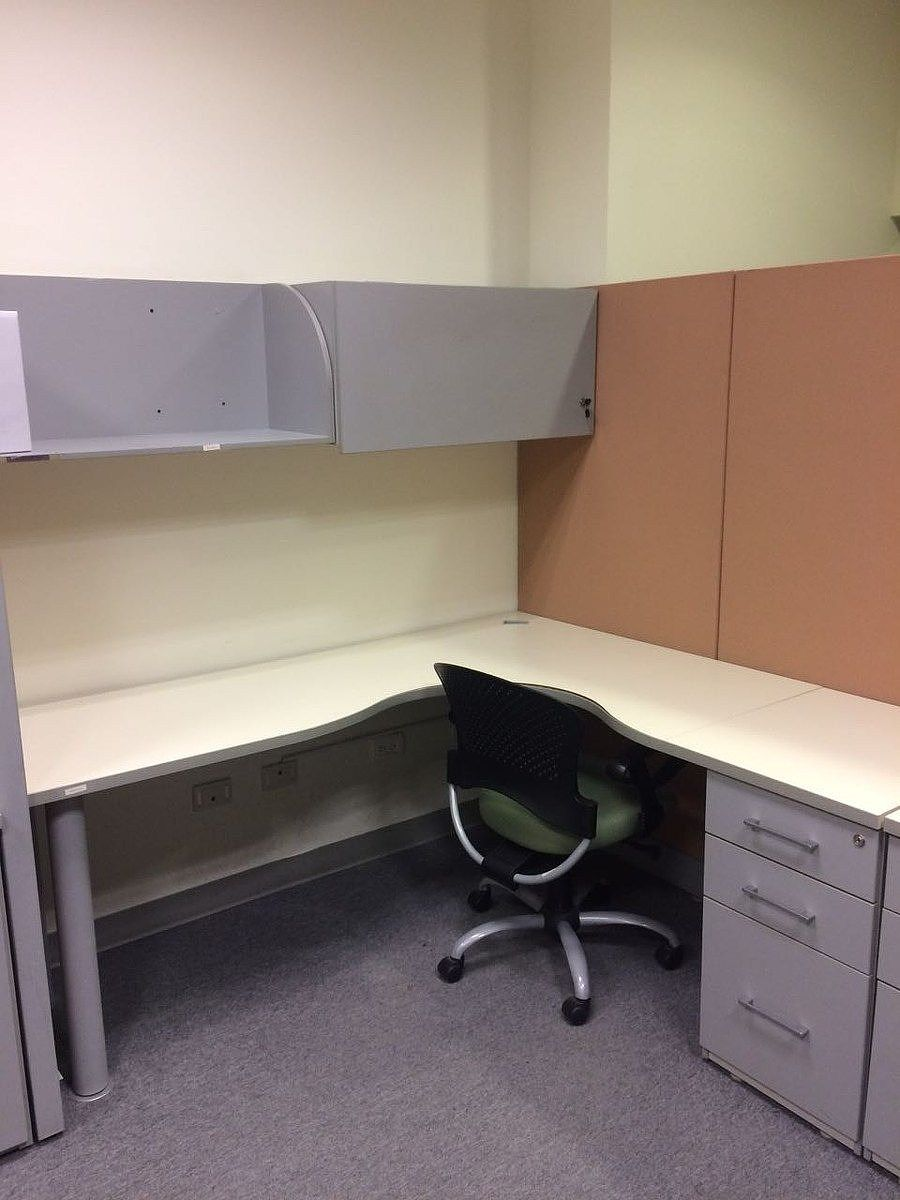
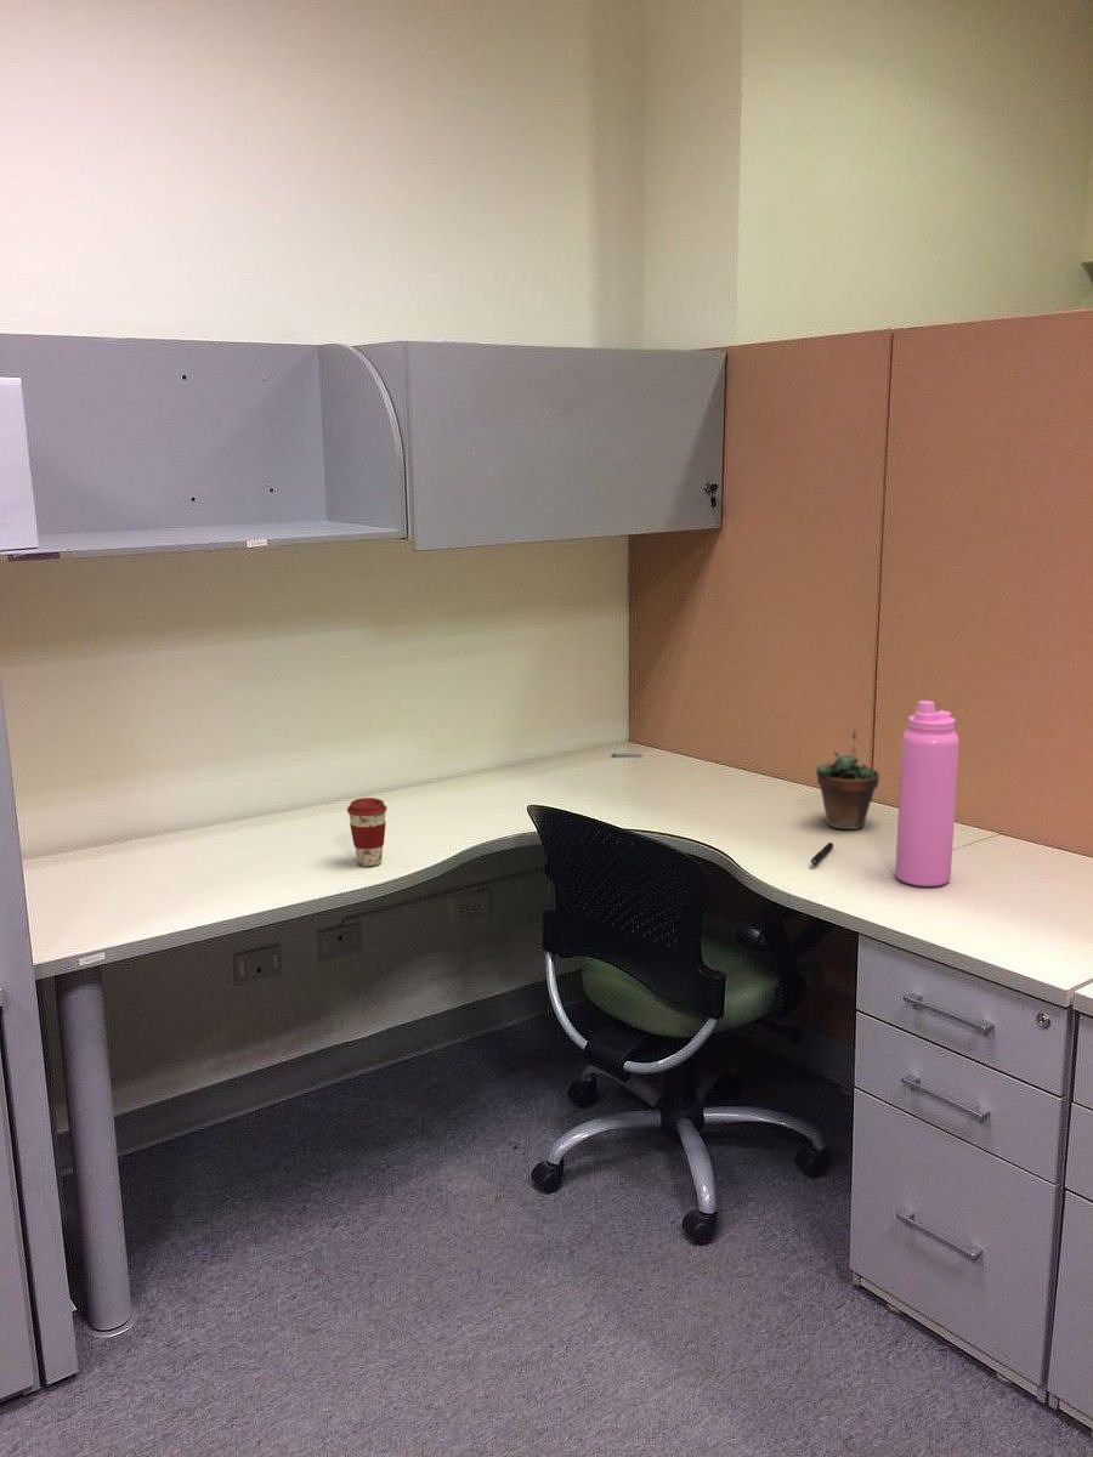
+ coffee cup (368, 832)
+ pen (822, 851)
+ water bottle (927, 790)
+ succulent plant (848, 777)
